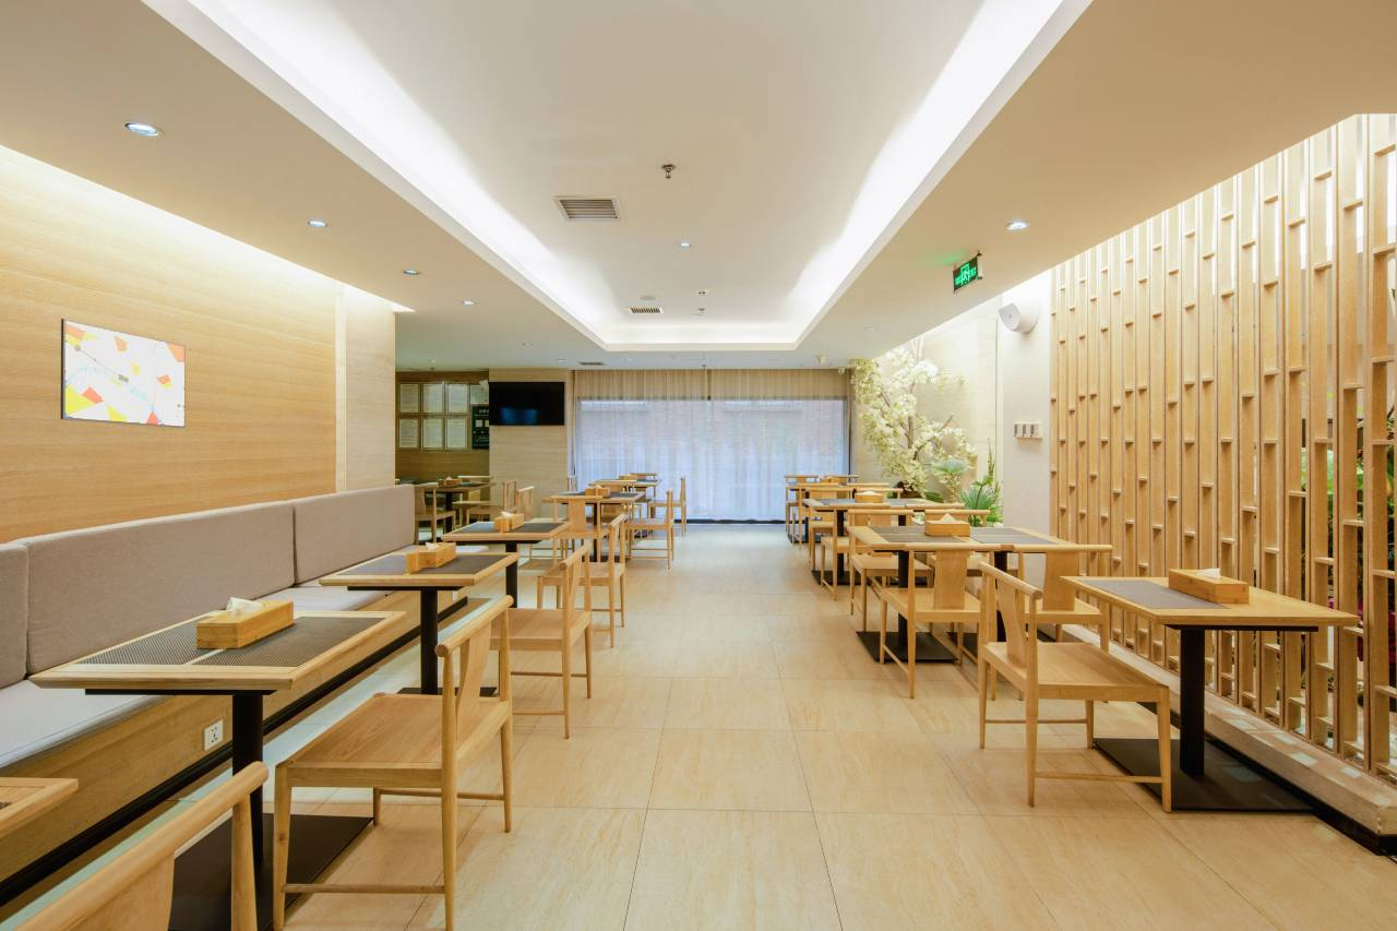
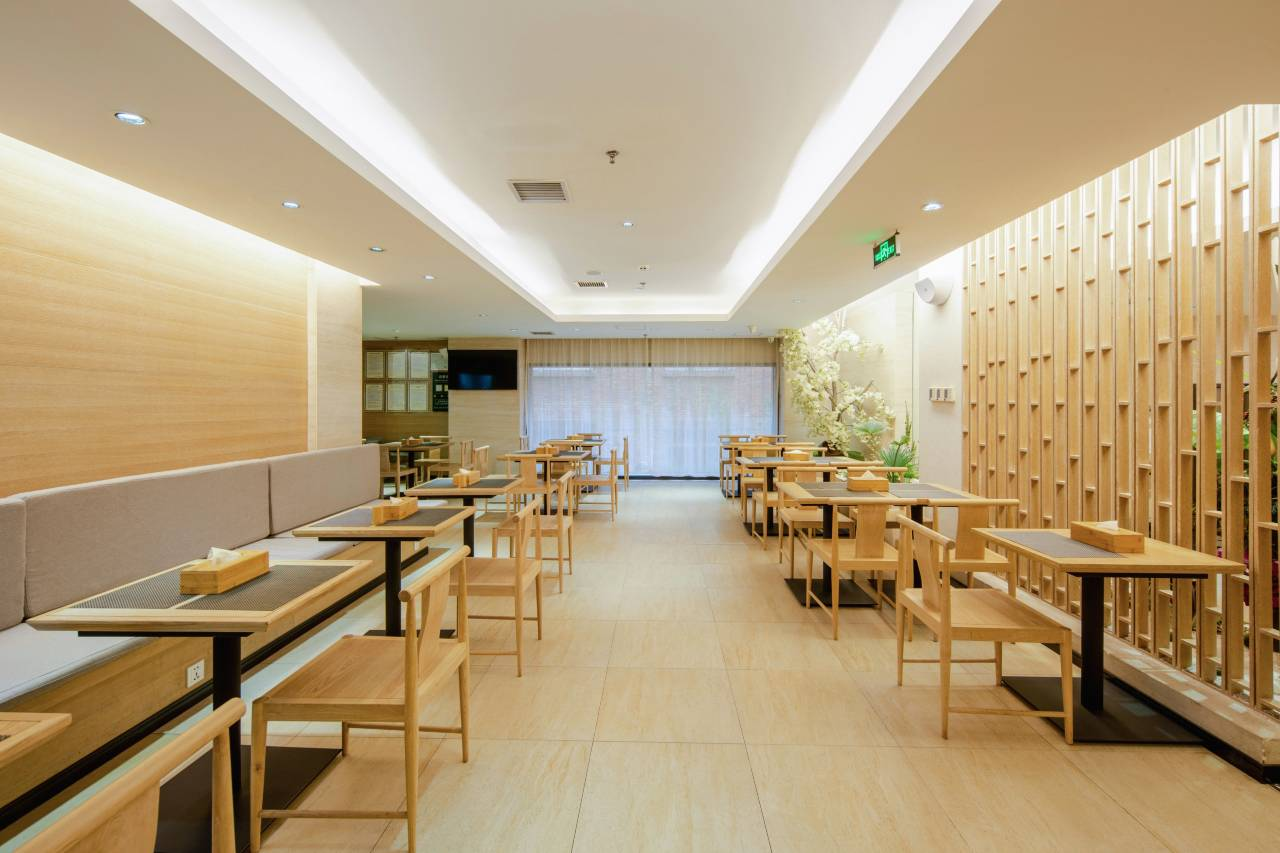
- wall art (129, 379)
